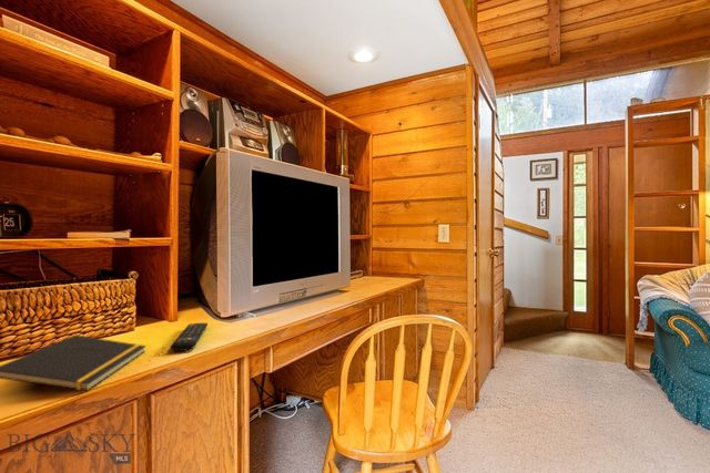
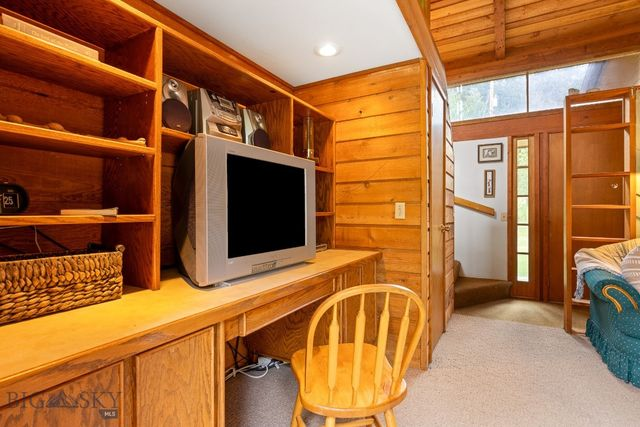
- remote control (191, 335)
- notepad (80, 359)
